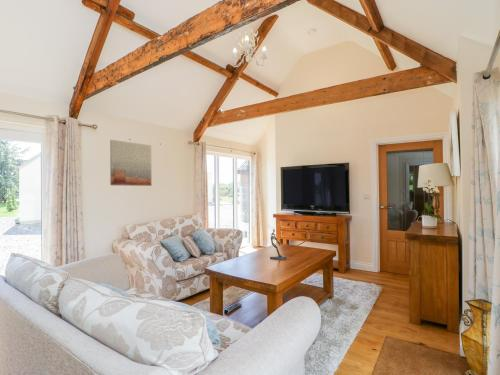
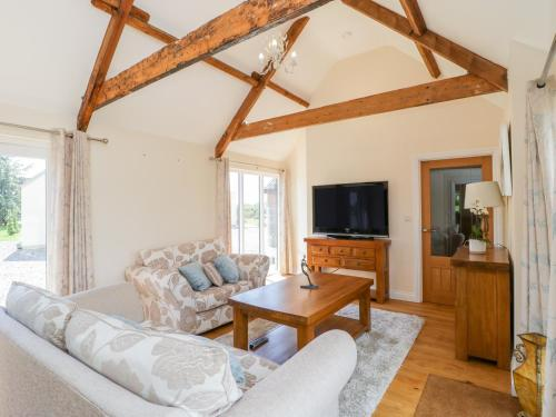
- wall art (132, 164)
